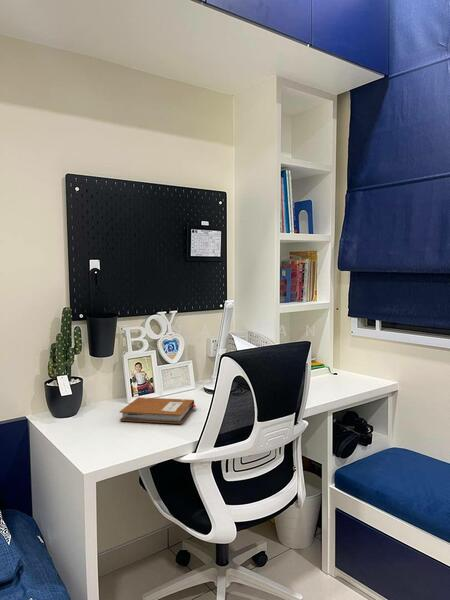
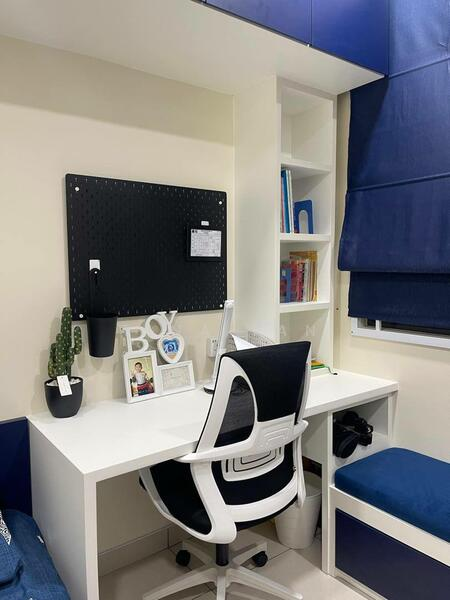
- notebook (160, 409)
